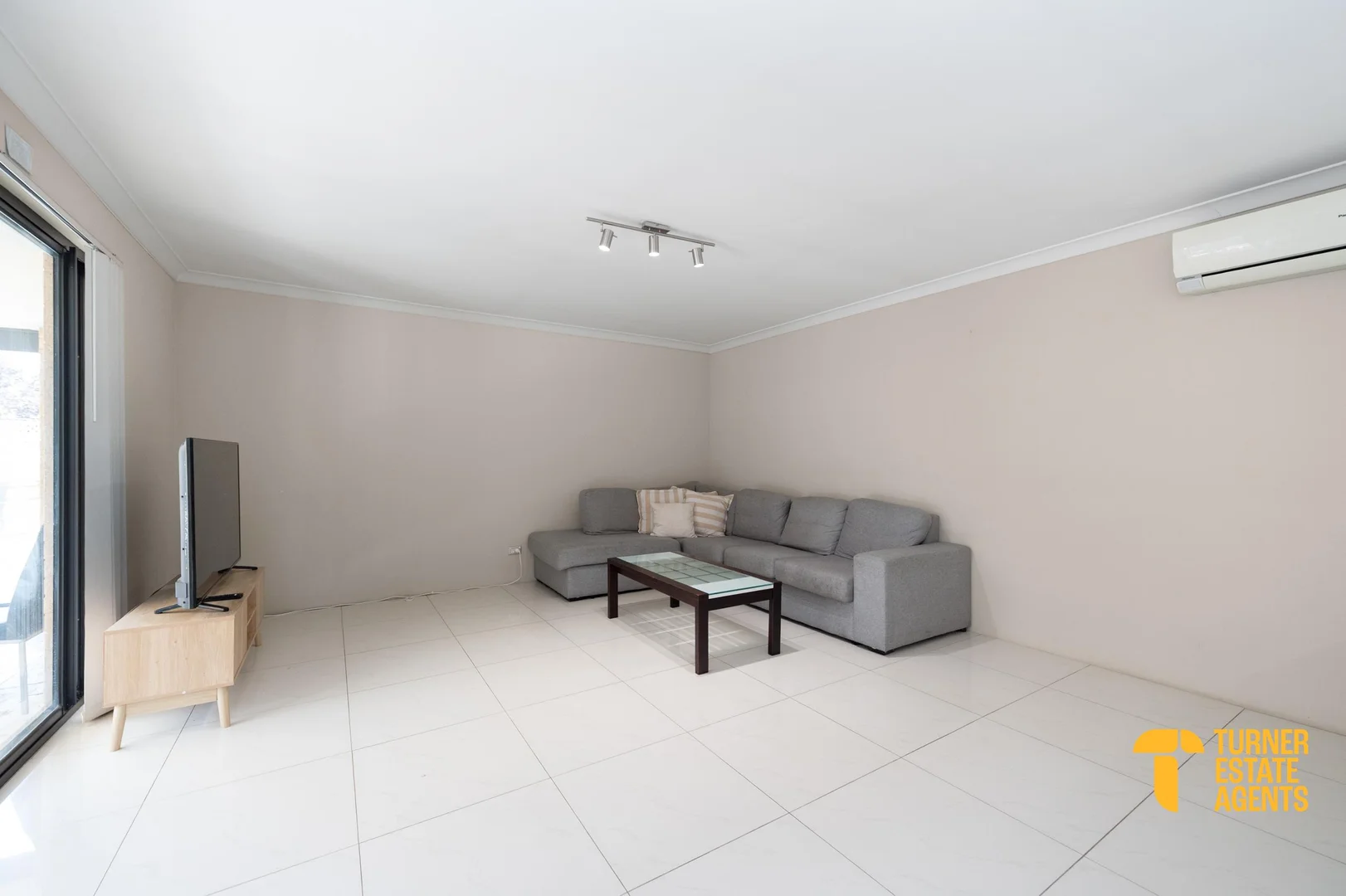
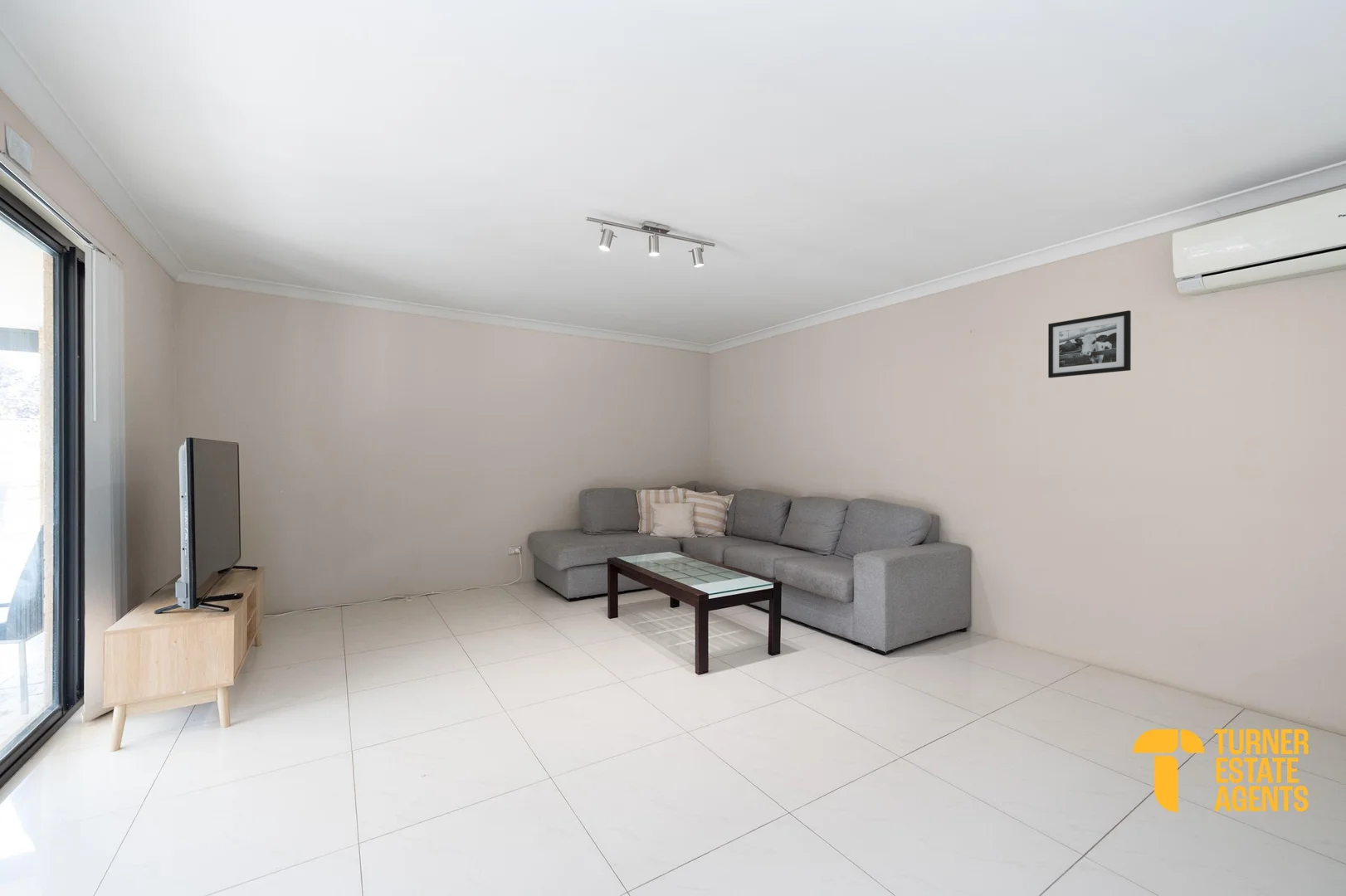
+ picture frame (1087, 346)
